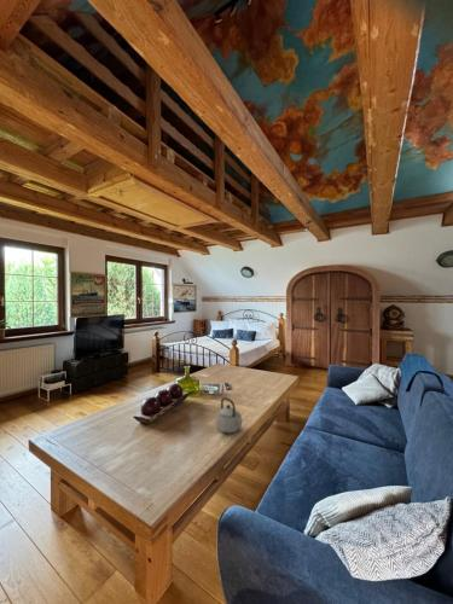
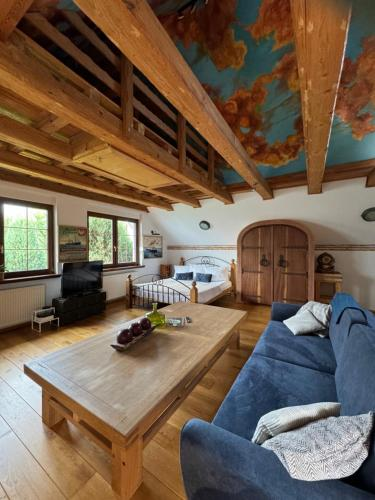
- teapot (231, 414)
